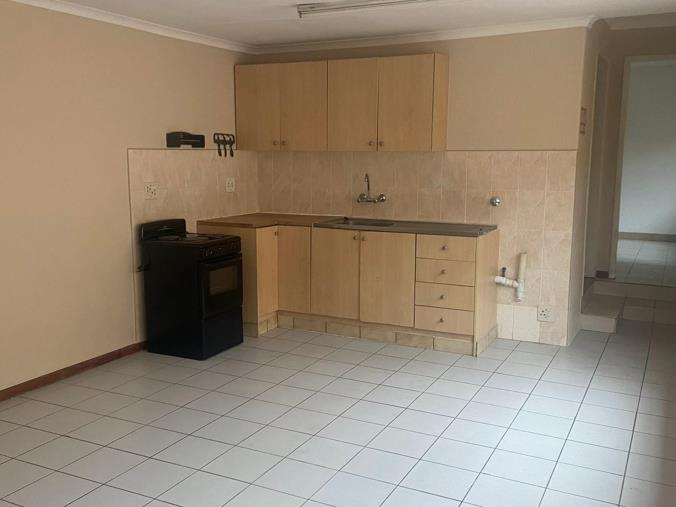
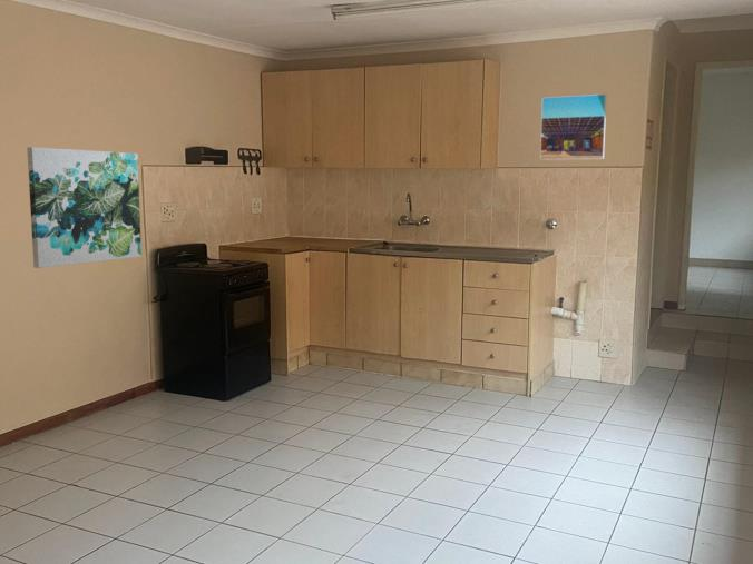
+ wall art (88, 206)
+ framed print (573, 127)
